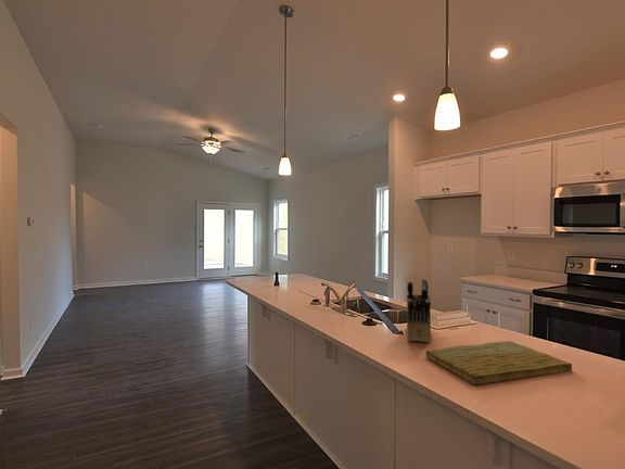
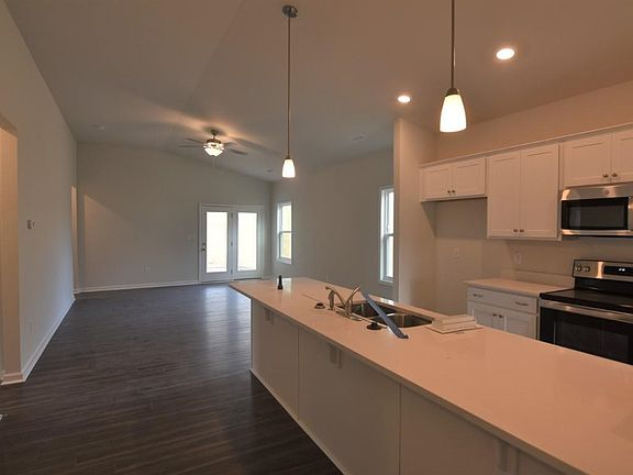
- knife block (418, 306)
- cutting board (495, 358)
